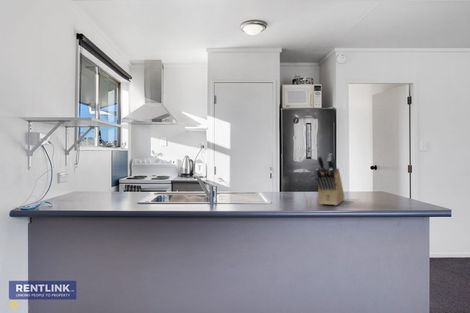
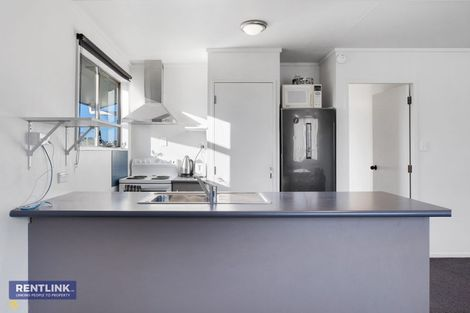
- knife block (330, 178)
